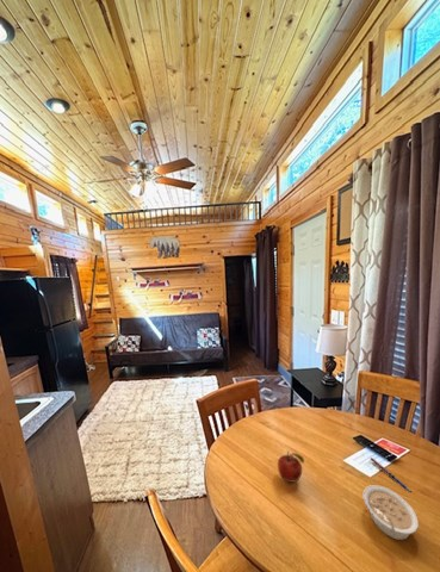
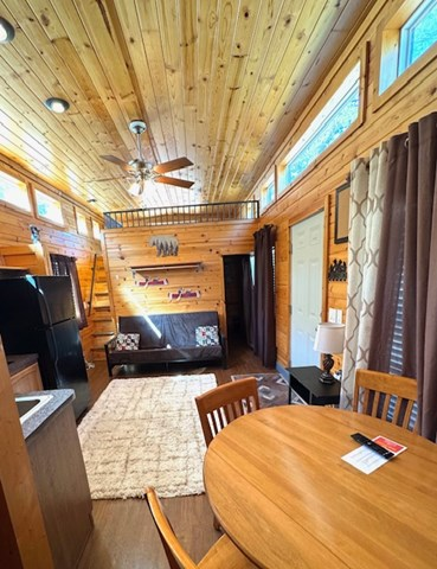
- fruit (291, 465)
- pen (389, 473)
- legume (390, 514)
